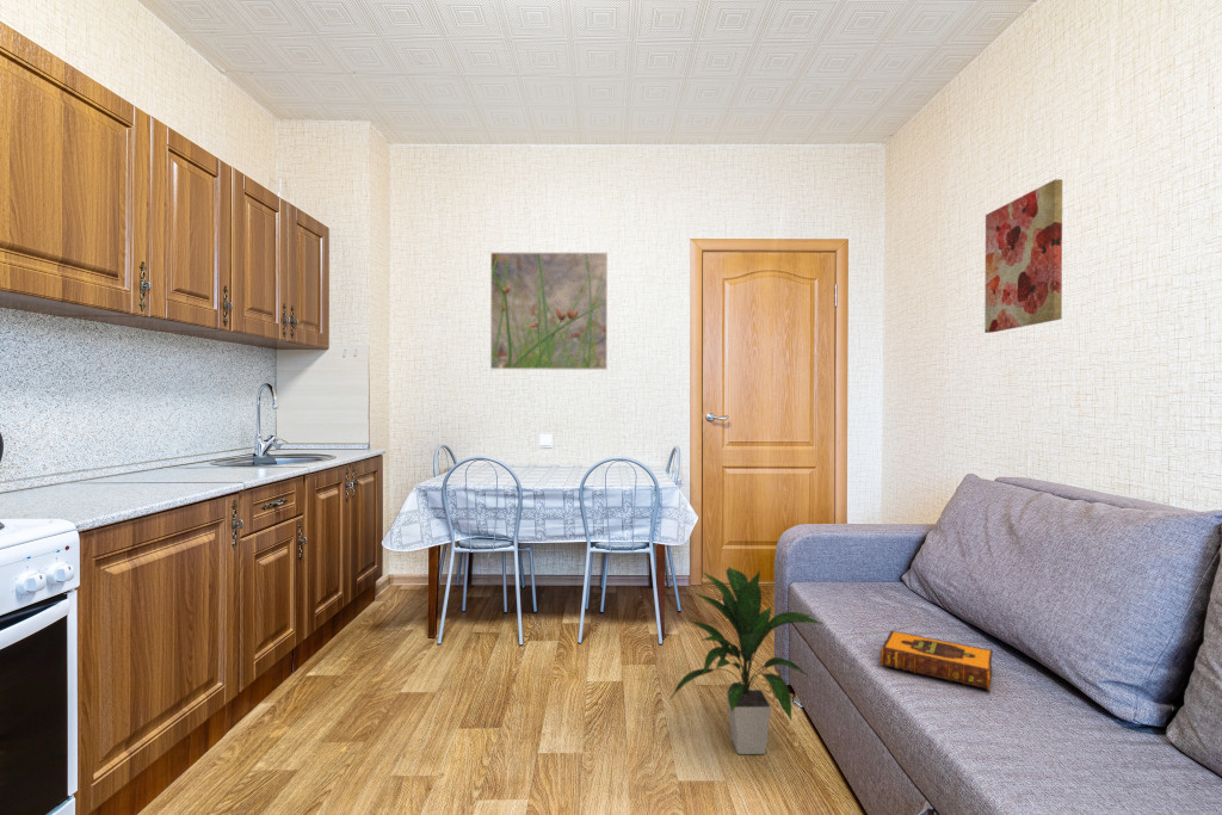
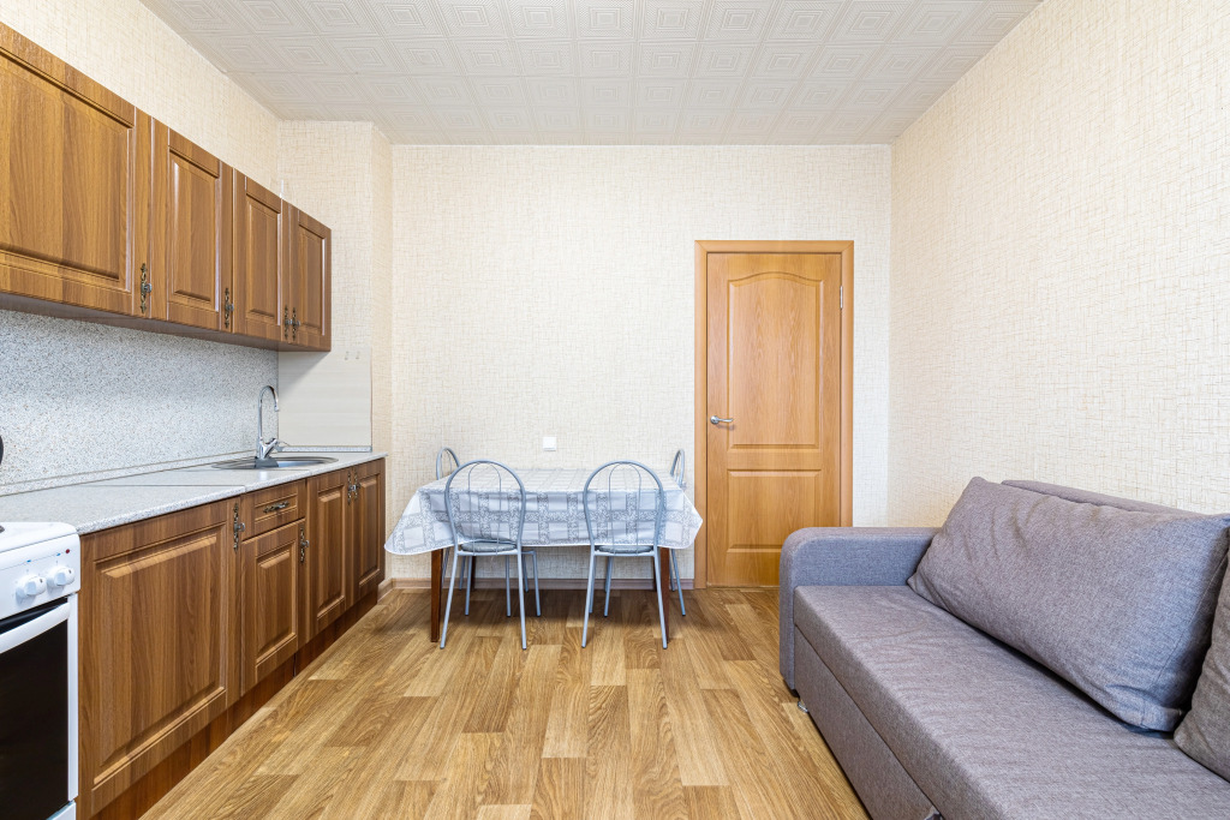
- hardback book (936, 659)
- indoor plant (741, 654)
- wall art (1020, 263)
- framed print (549, 310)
